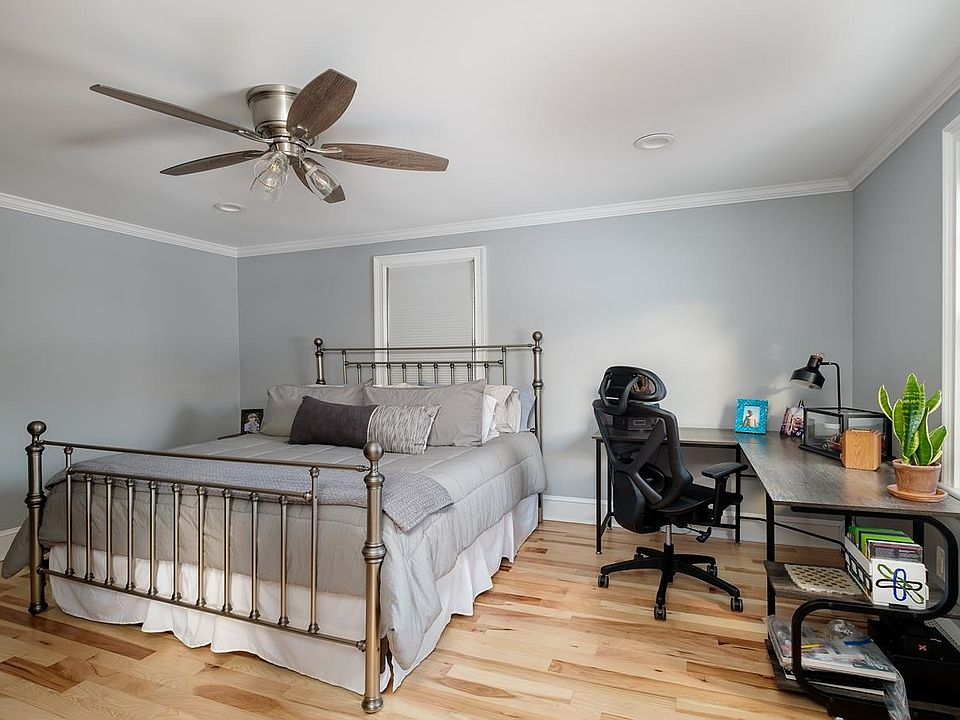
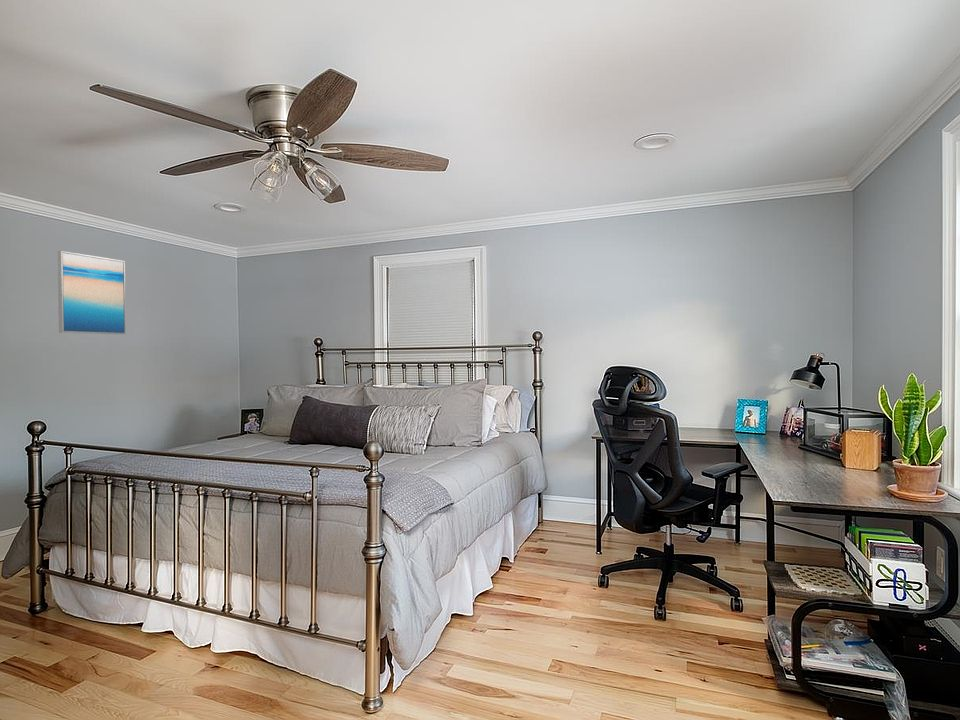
+ wall art (93, 294)
